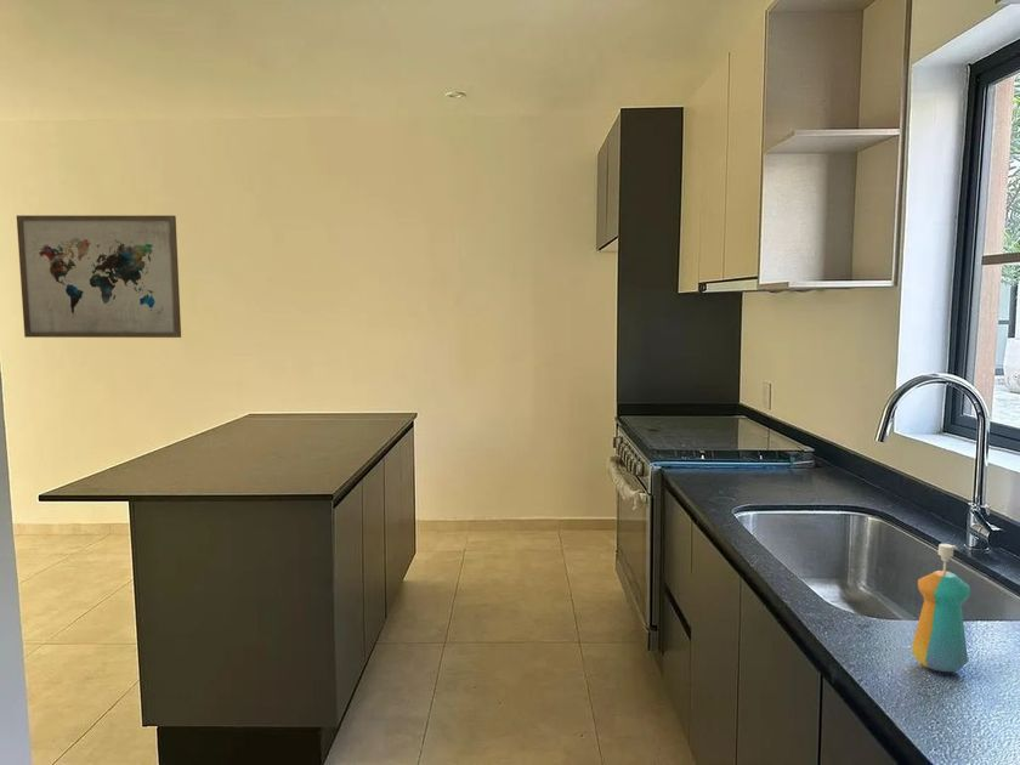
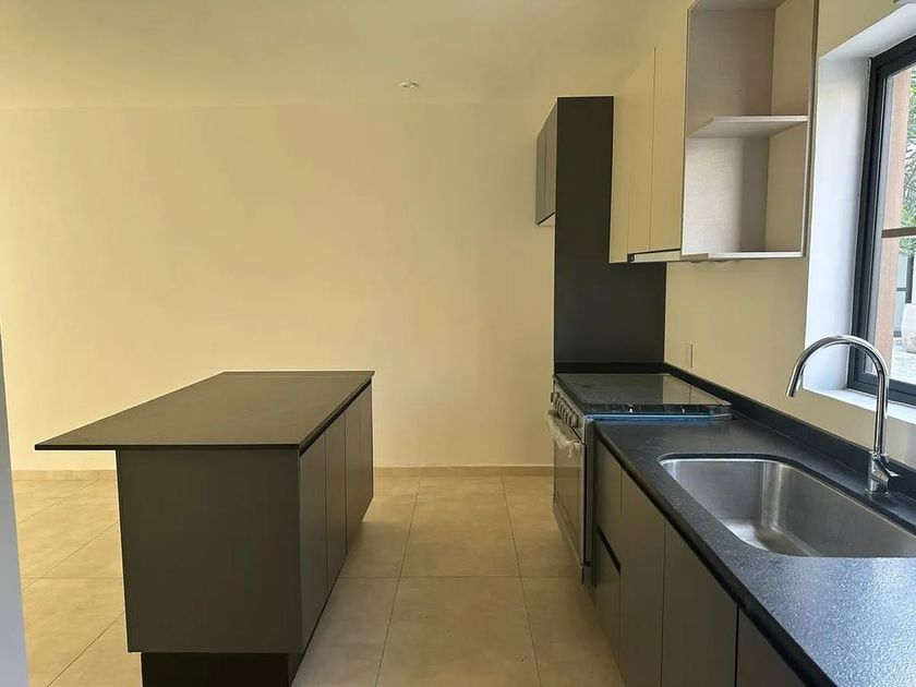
- wall art (100, 277)
- soap dispenser (941, 606)
